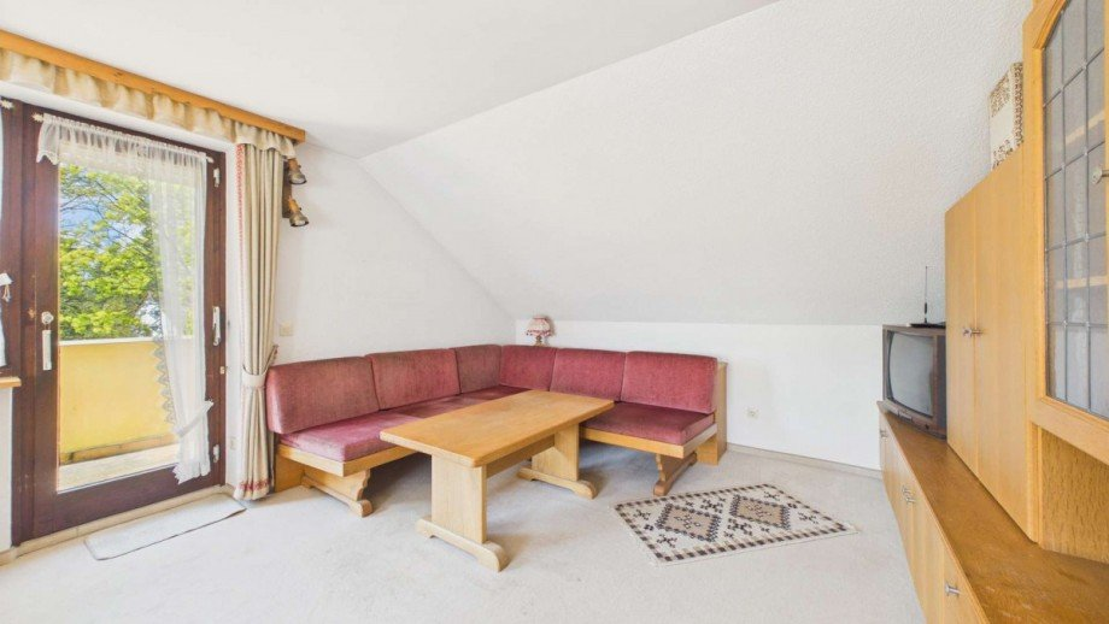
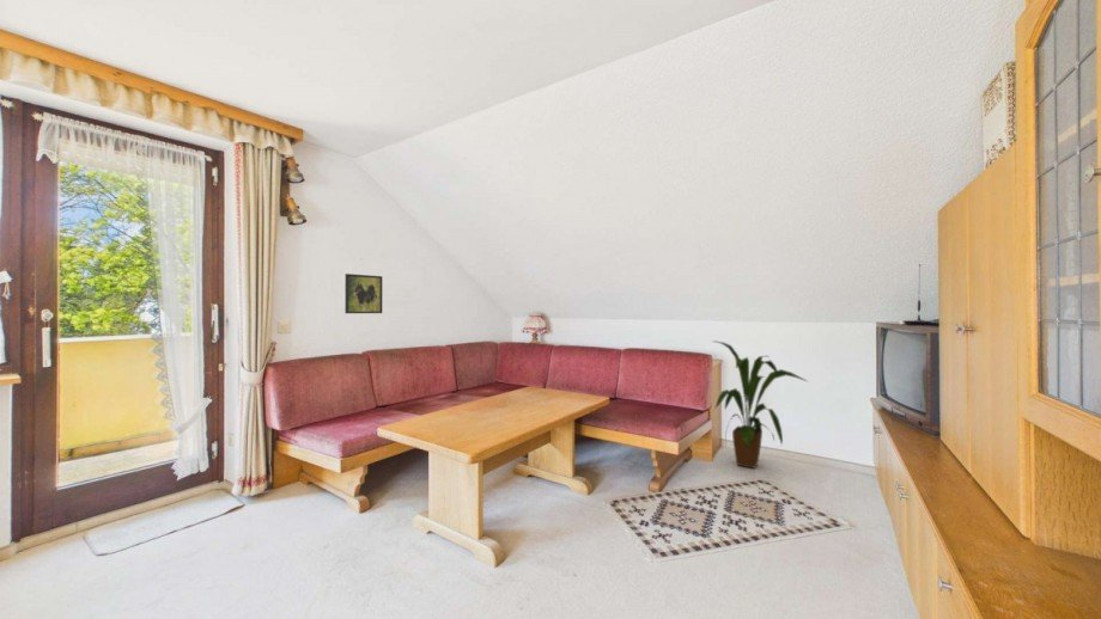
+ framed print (364, 294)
+ house plant (759, 404)
